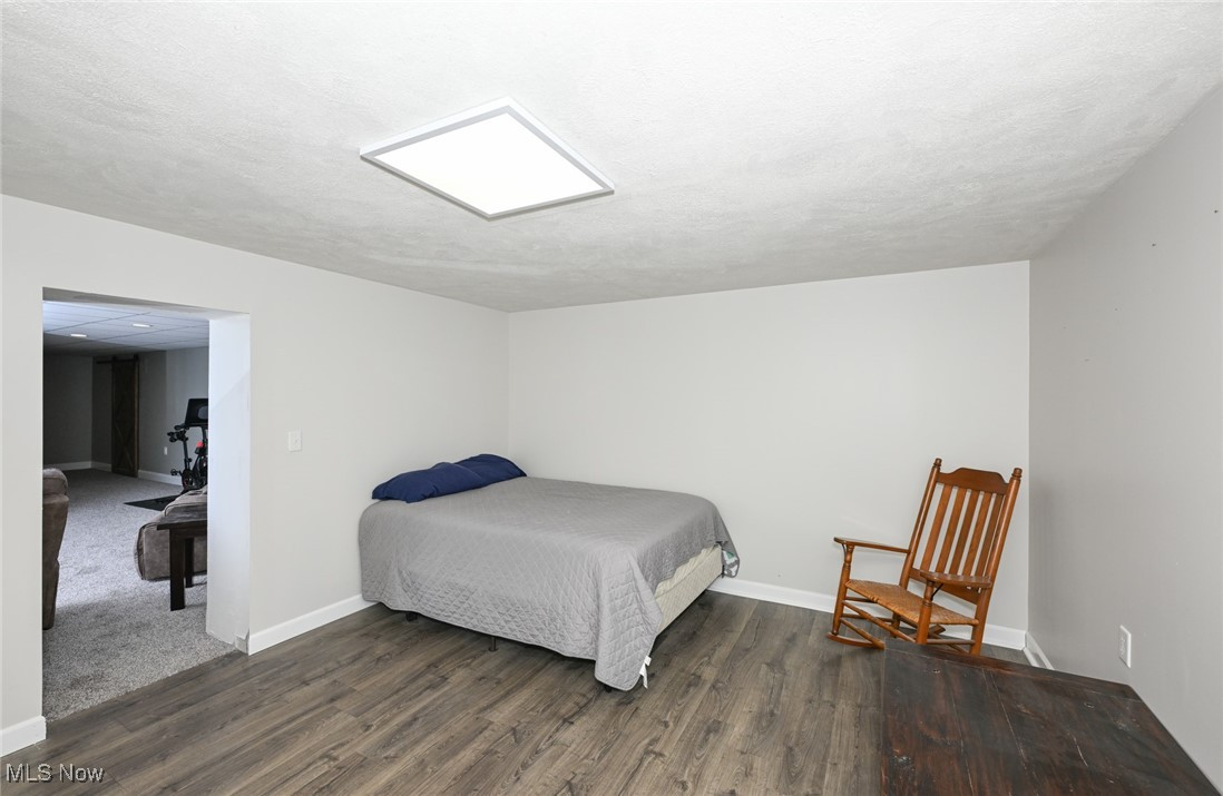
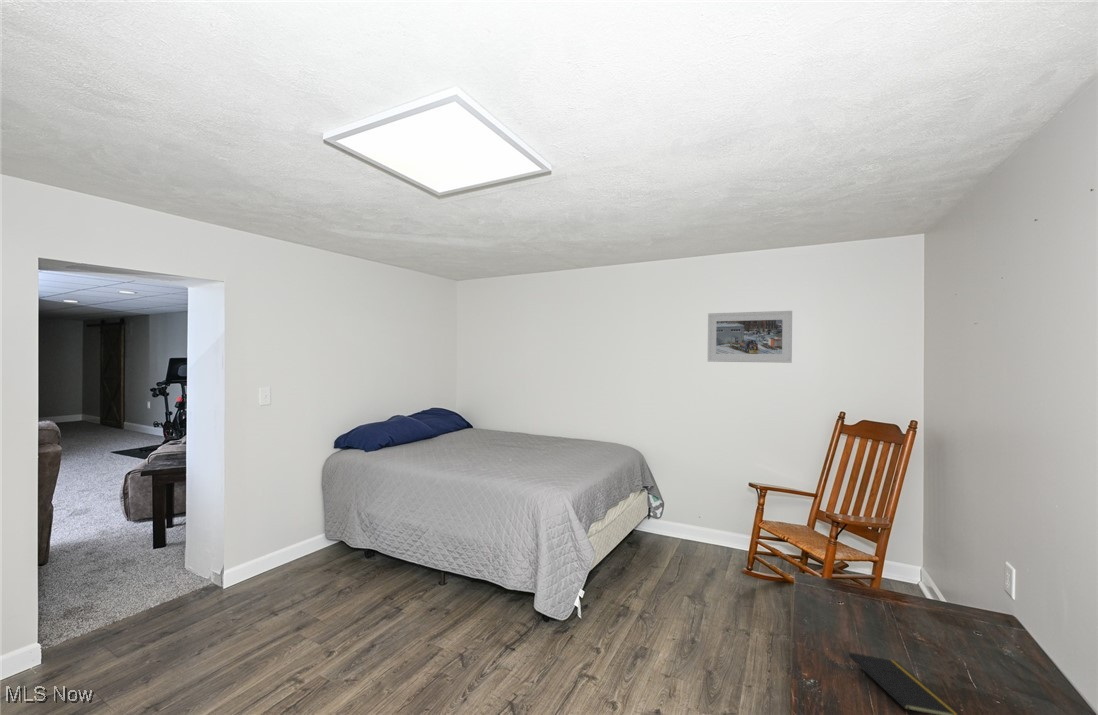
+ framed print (748, 337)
+ notepad (900, 683)
